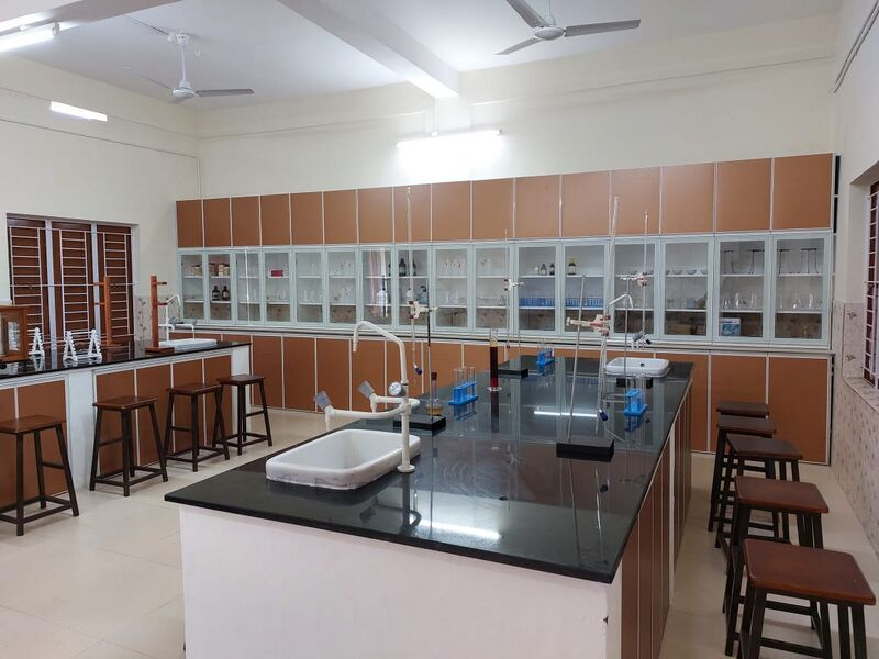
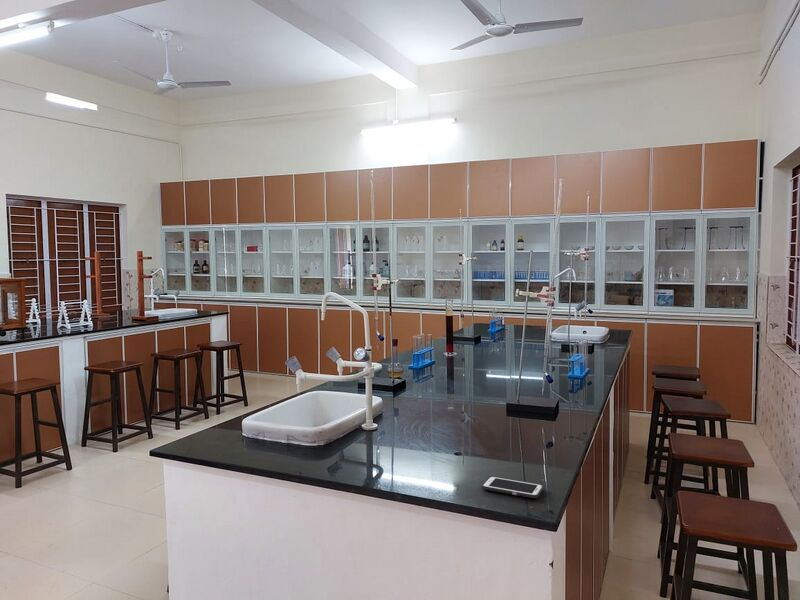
+ cell phone (512, 487)
